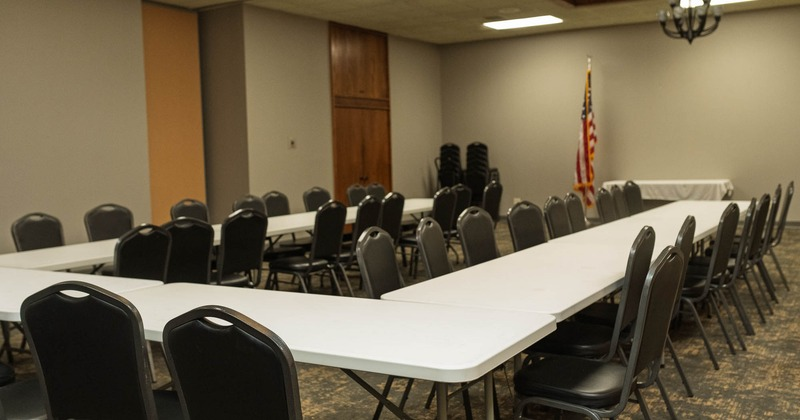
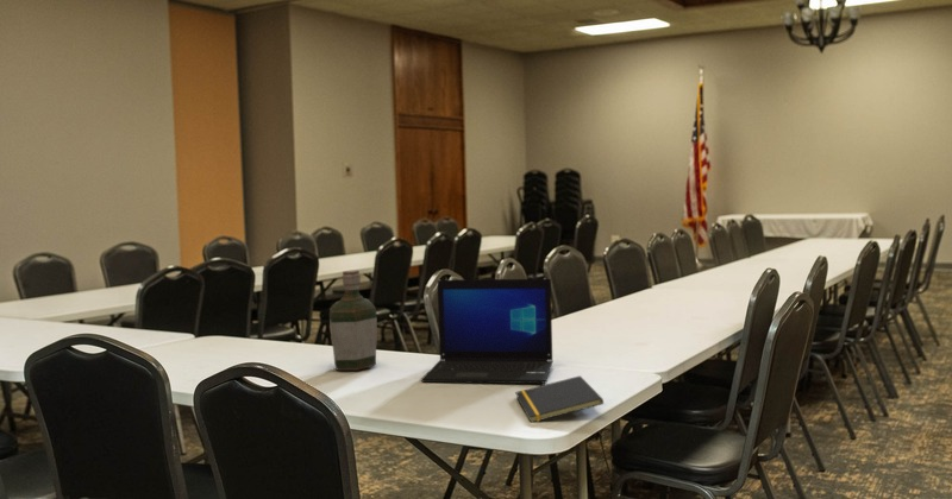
+ bottle (352, 320)
+ laptop (488, 329)
+ notepad (557, 397)
